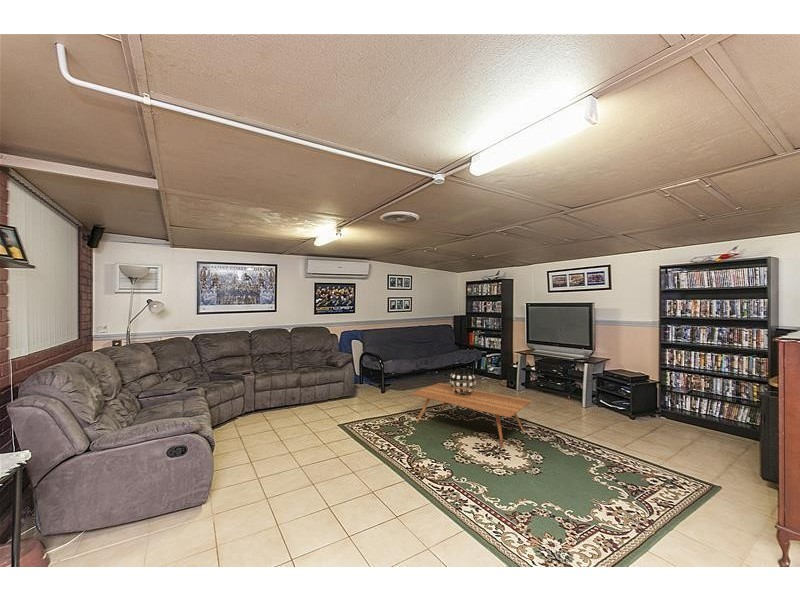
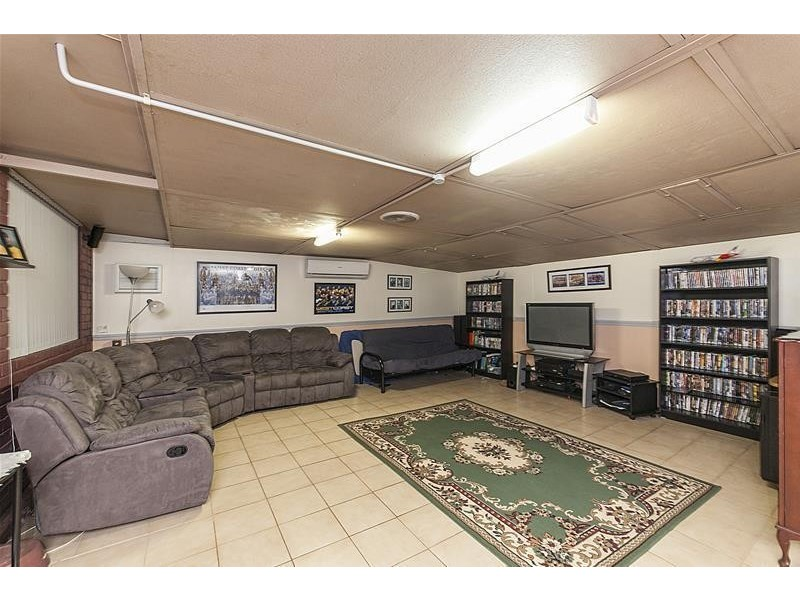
- decorative sphere (462, 379)
- coffee table (470, 408)
